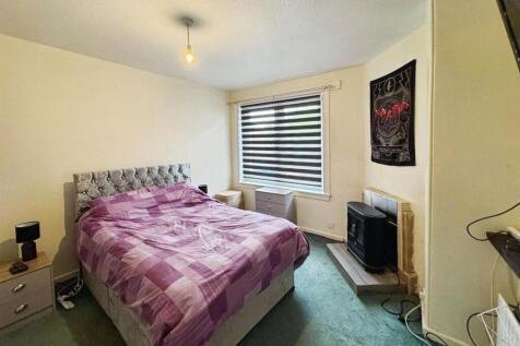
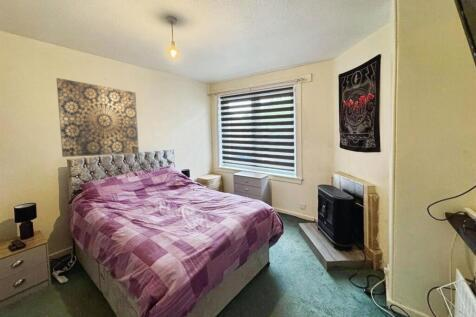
+ wall art (103, 121)
